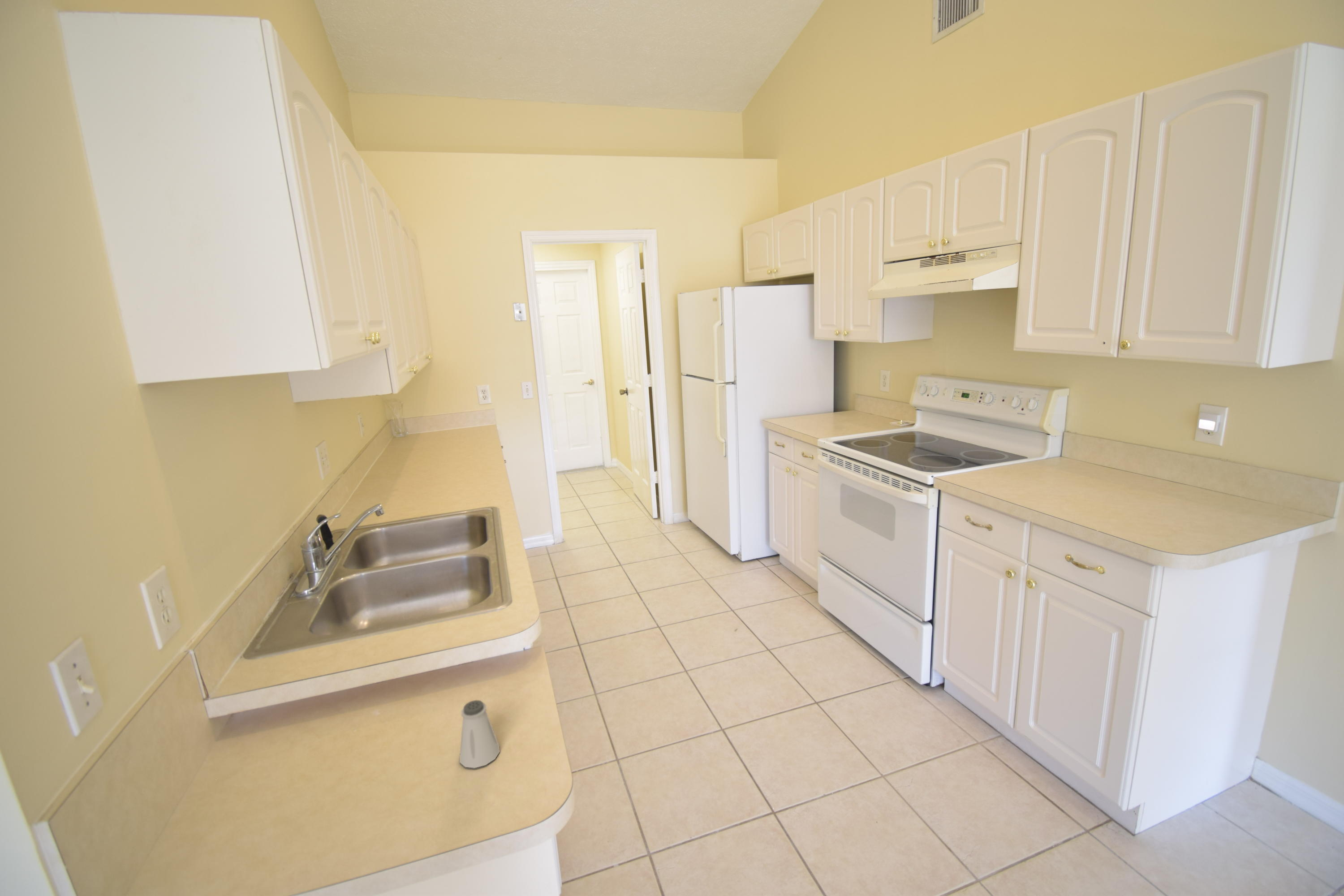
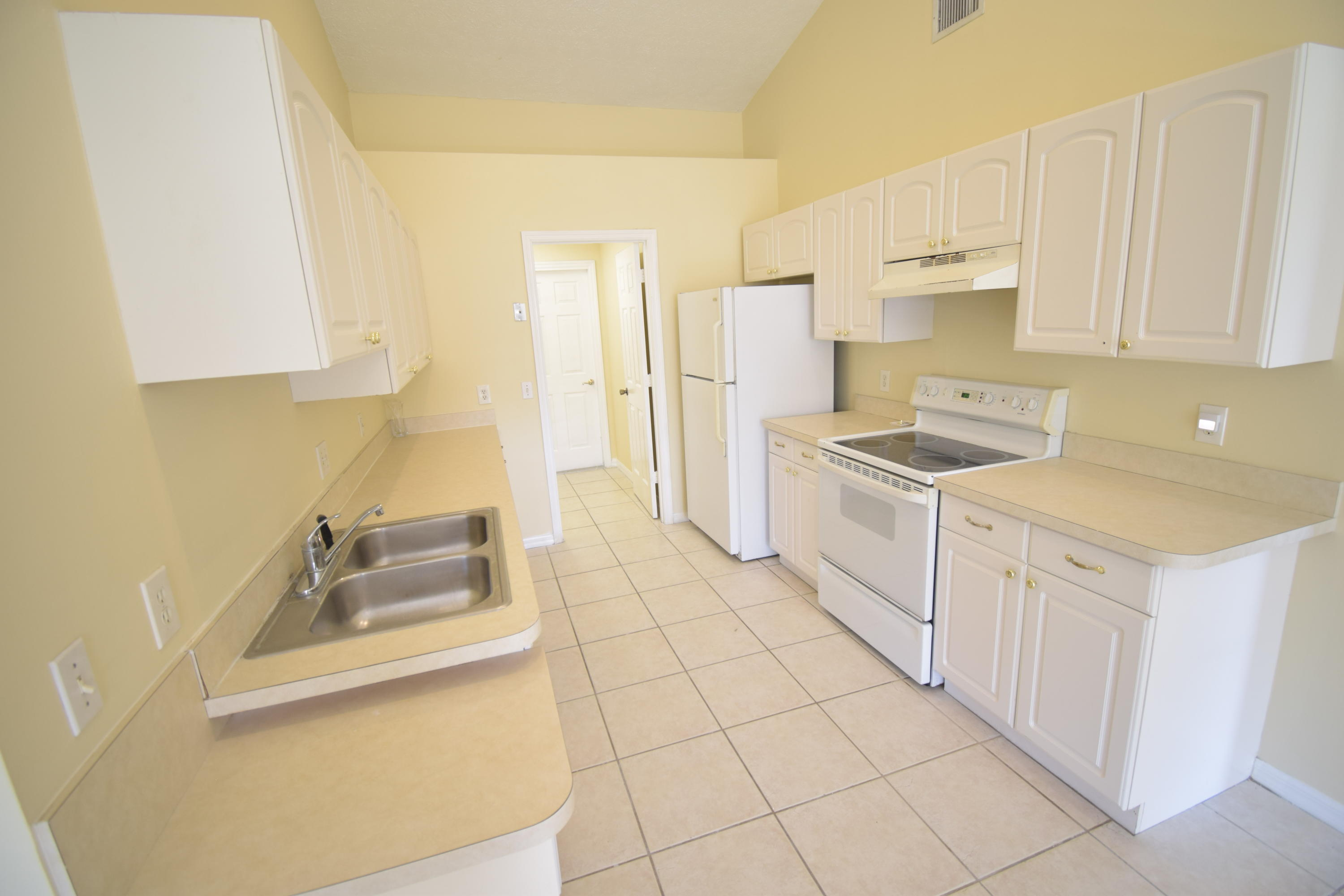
- saltshaker (476, 730)
